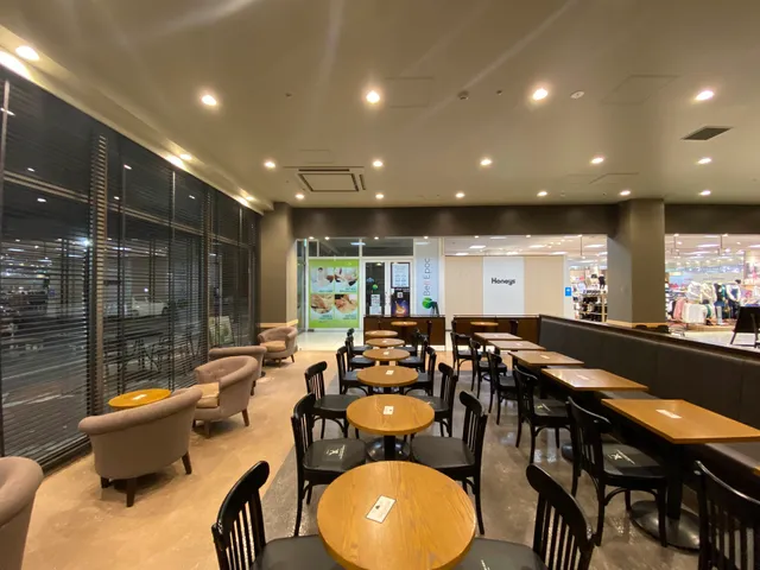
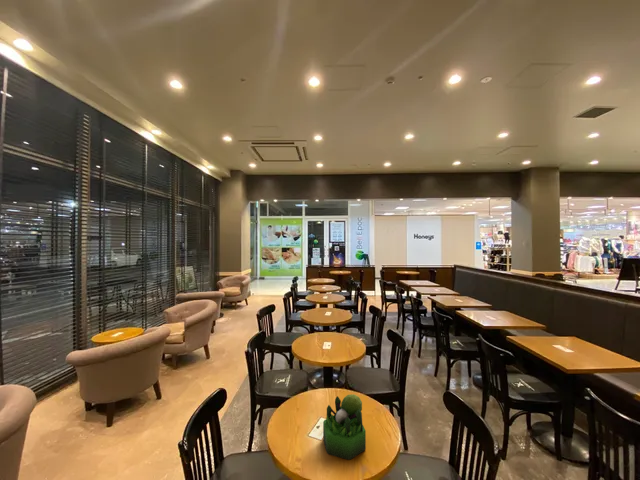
+ plant (344, 421)
